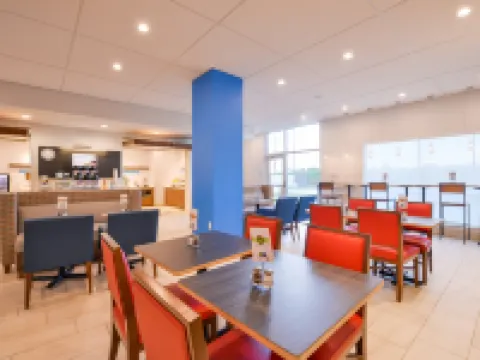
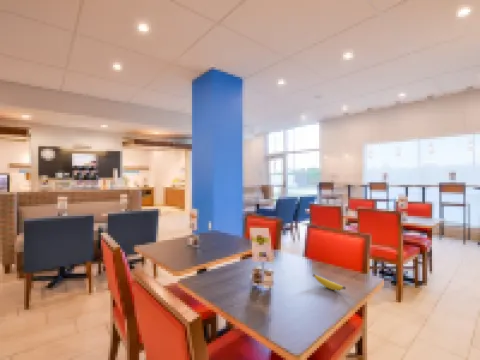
+ banana (329, 283)
